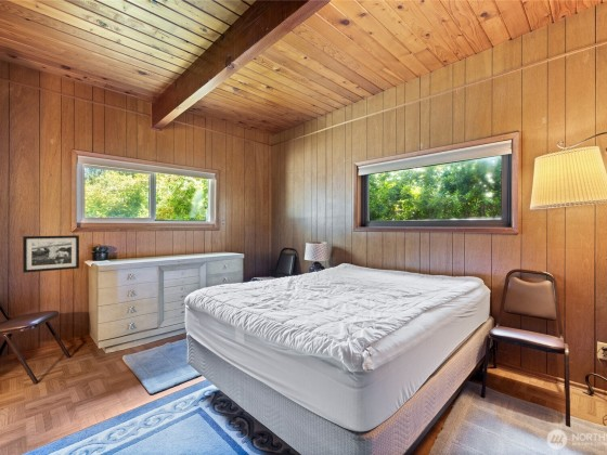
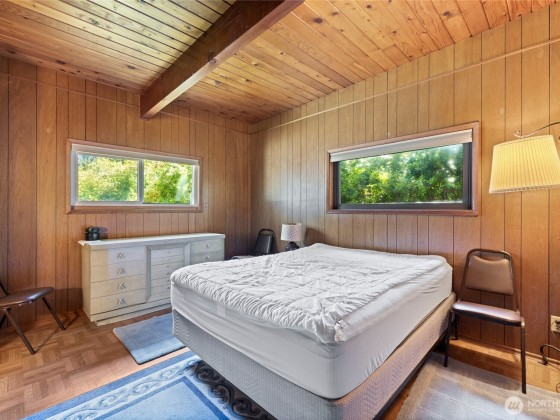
- picture frame (52, 252)
